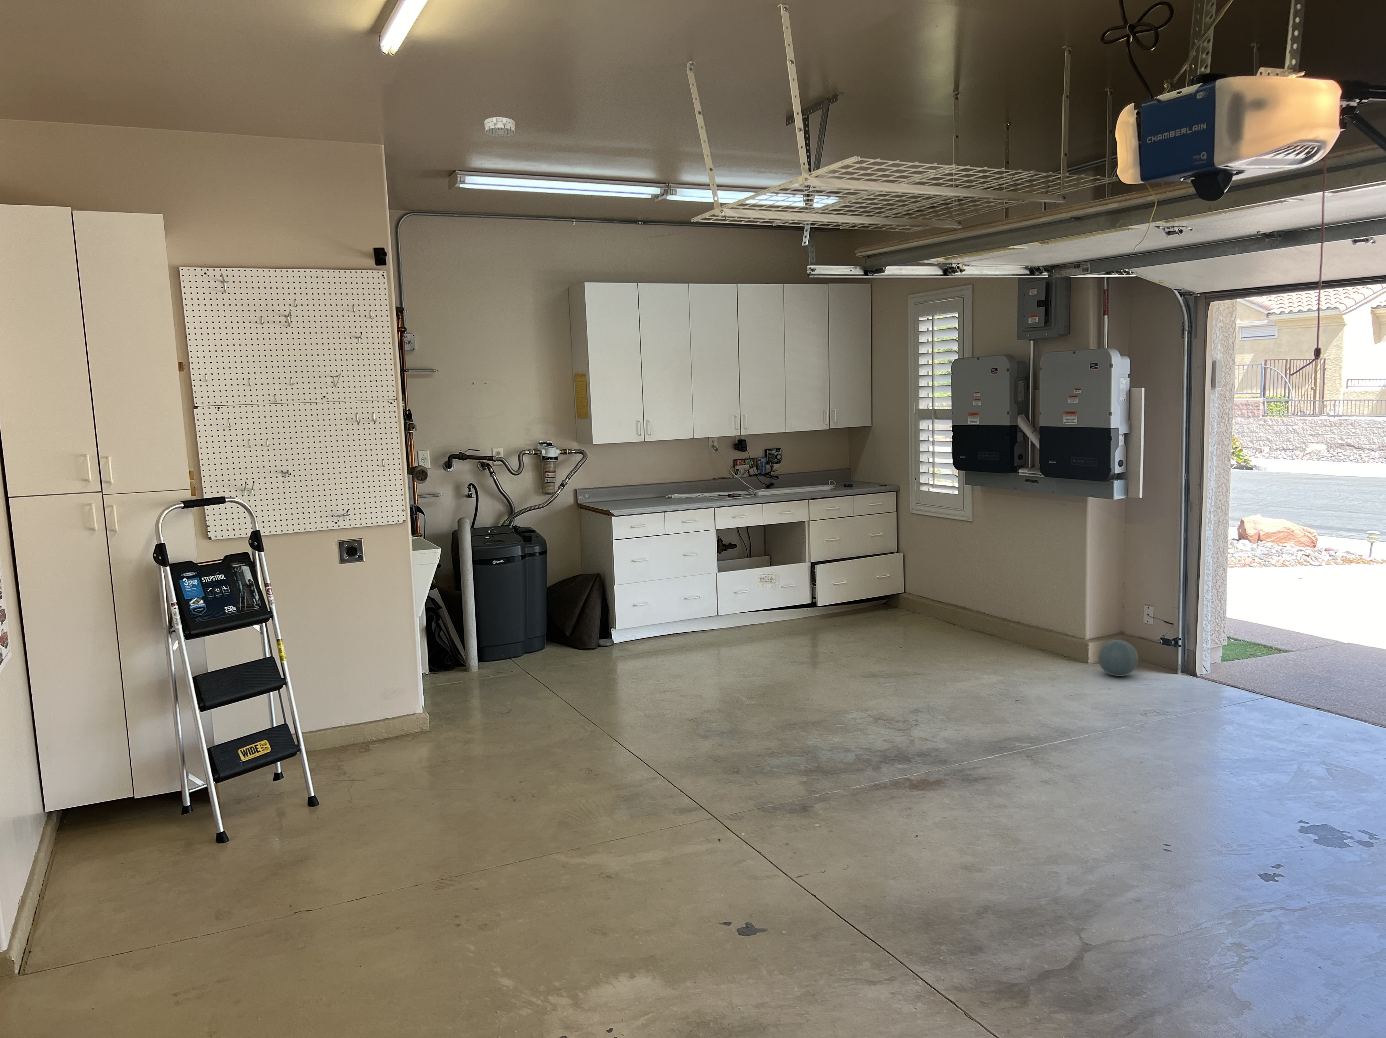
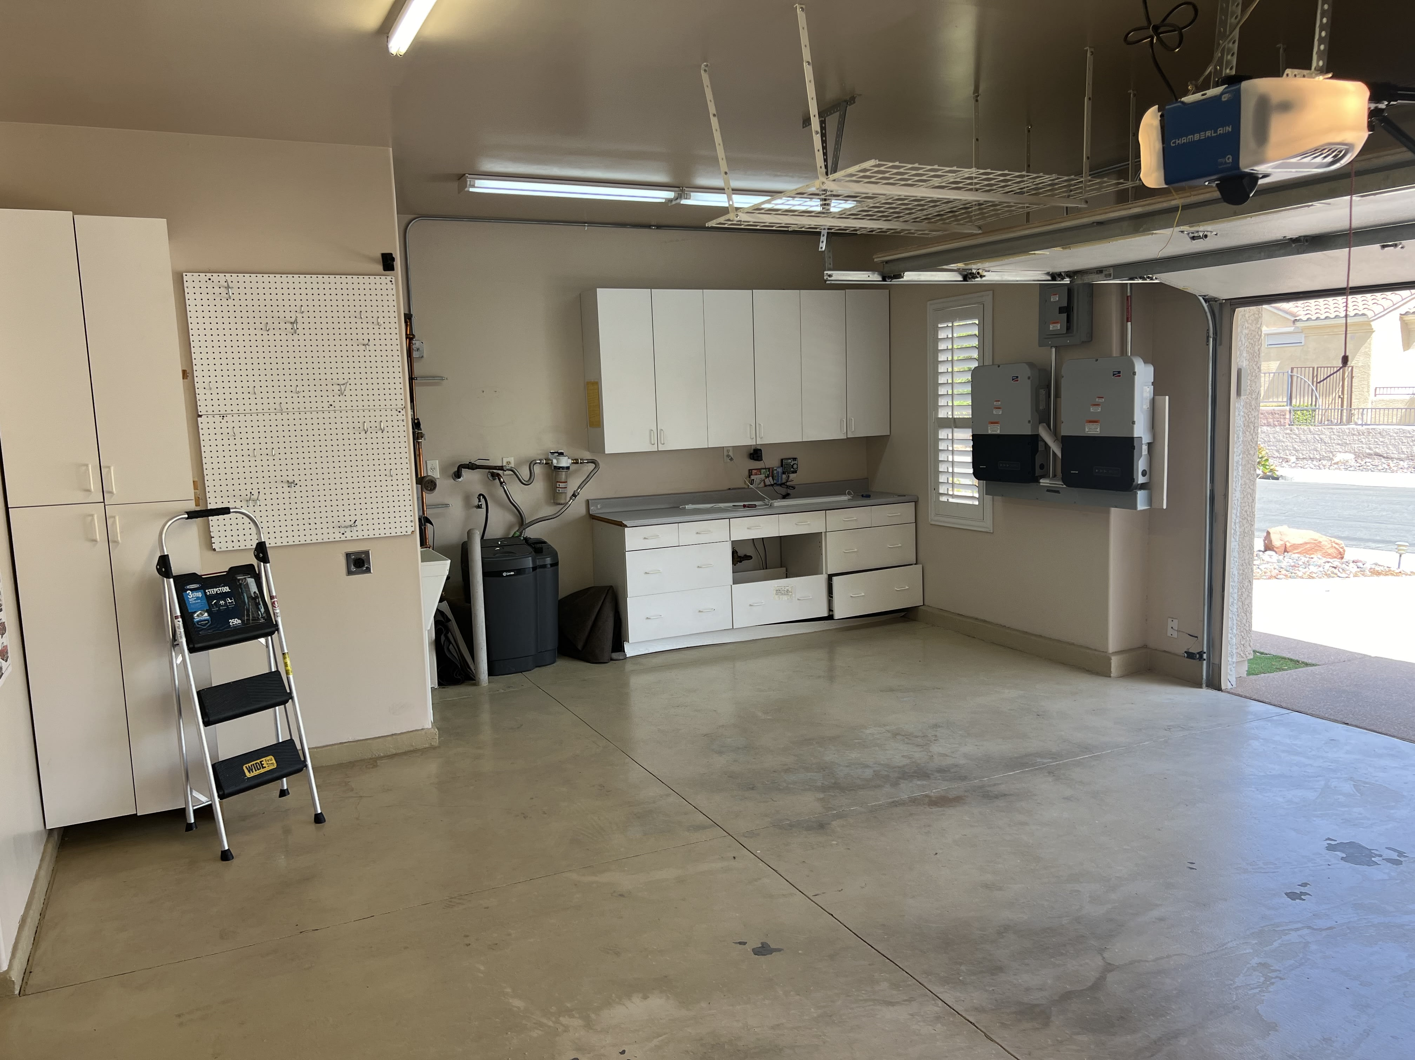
- ball (1118, 657)
- smoke detector (500, 126)
